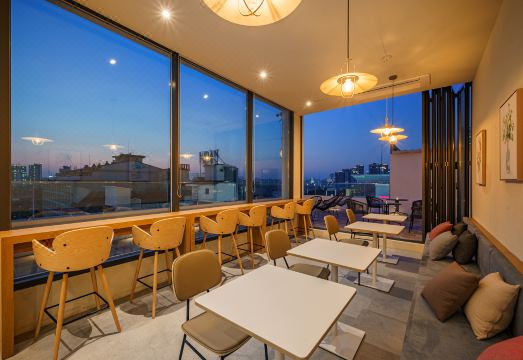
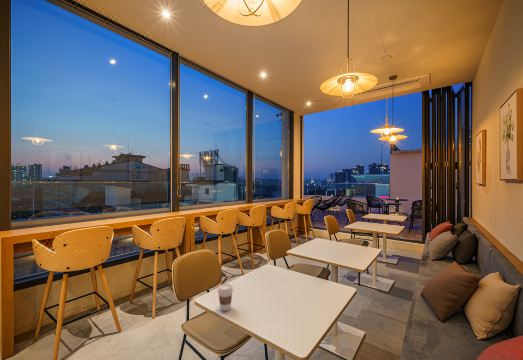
+ coffee cup (225, 297)
